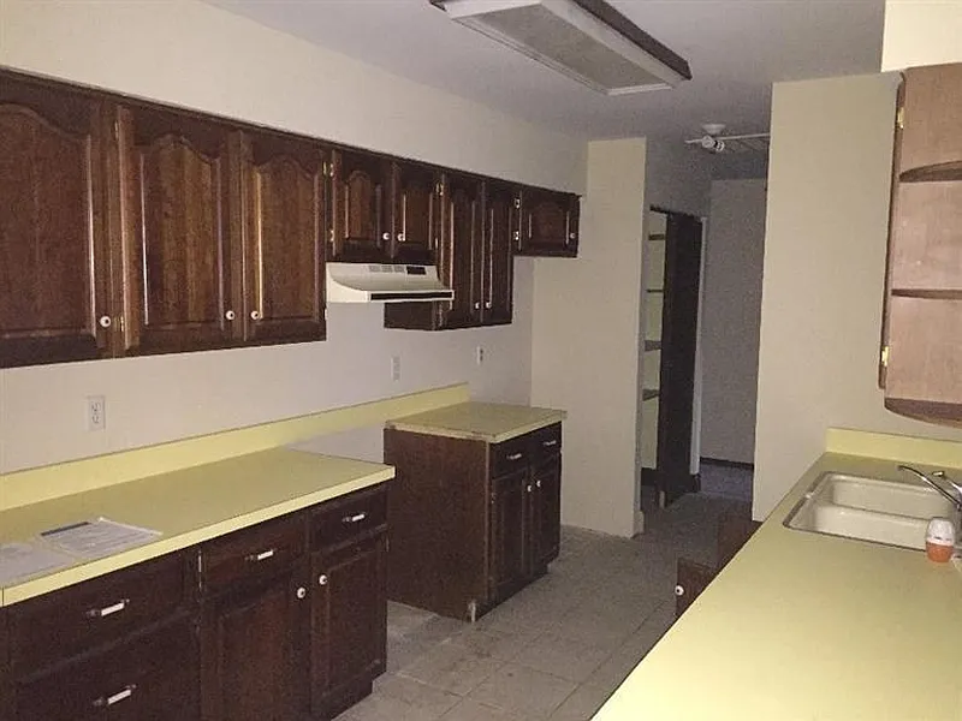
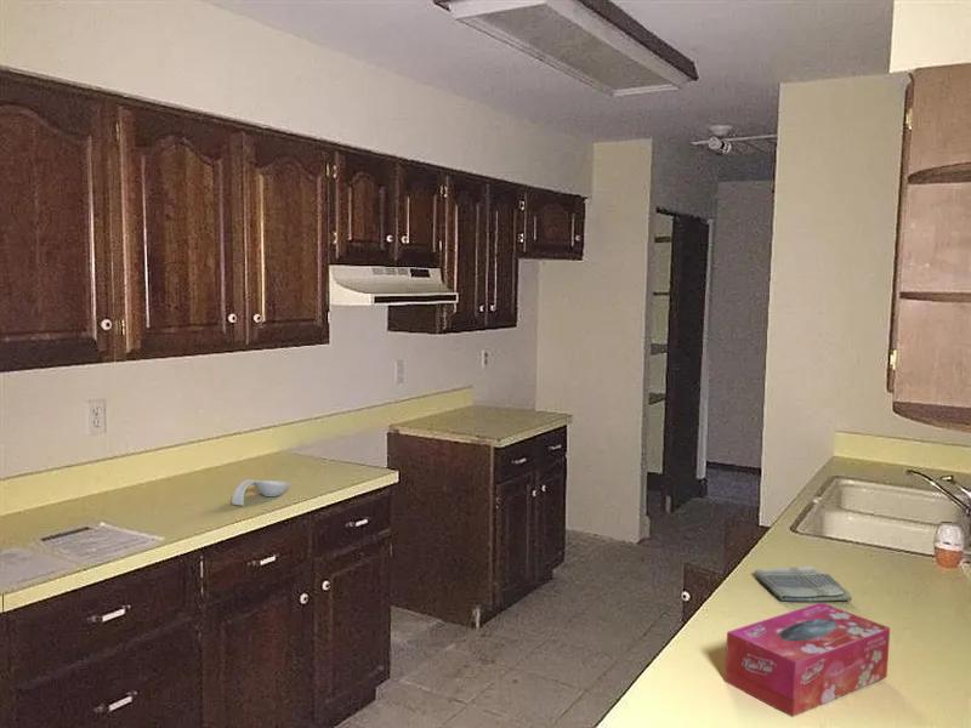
+ dish towel (801, 582)
+ spoon rest (261, 487)
+ tissue box (807, 654)
